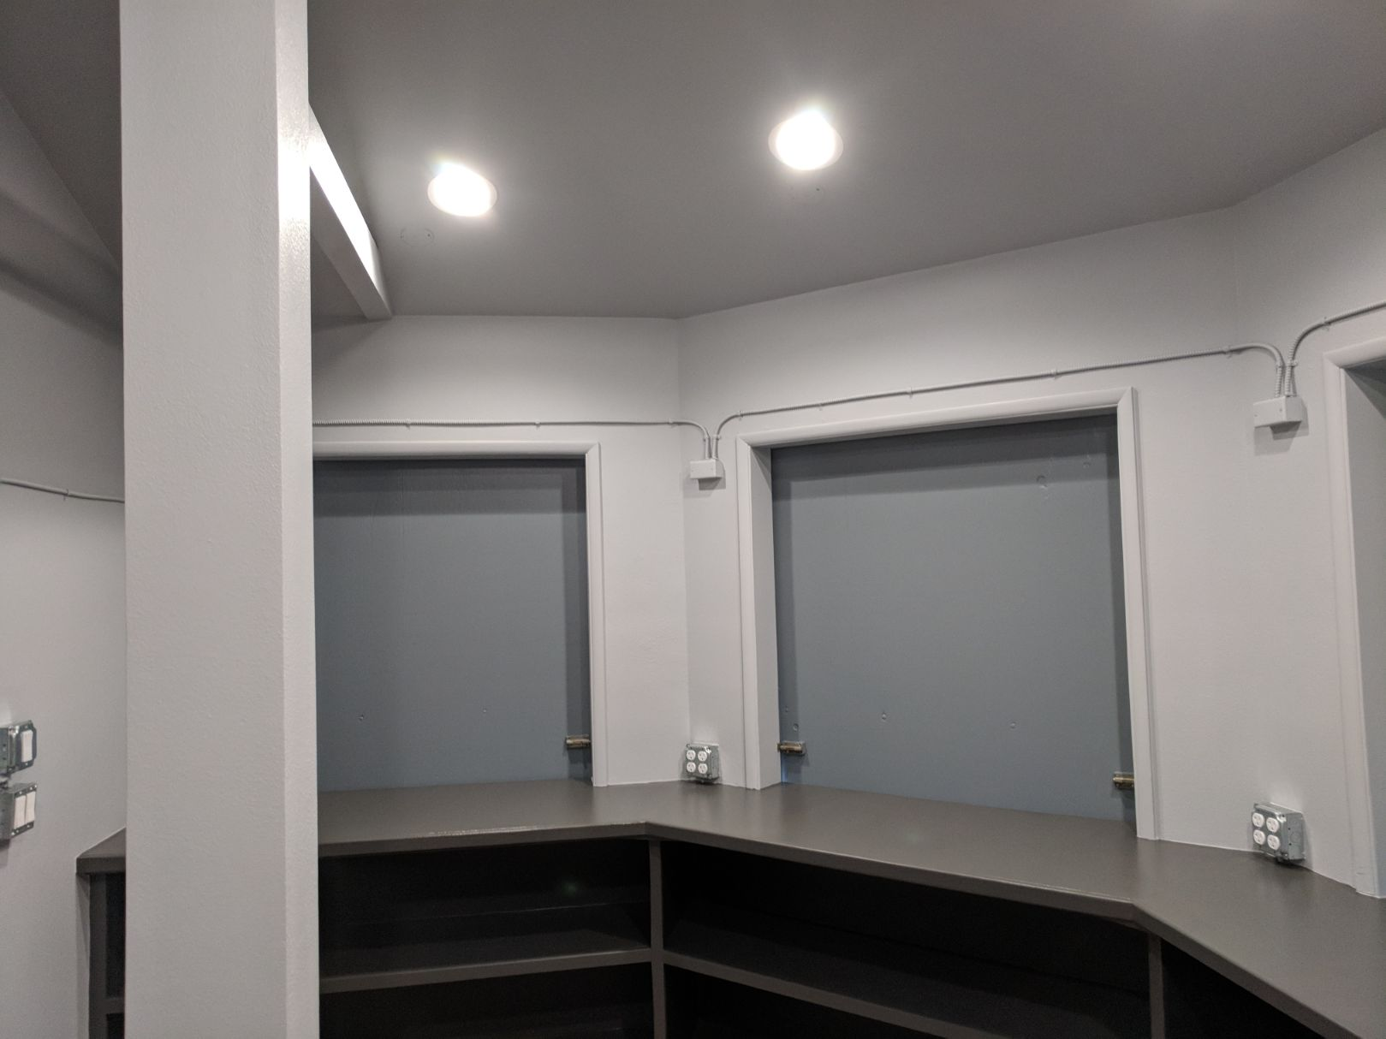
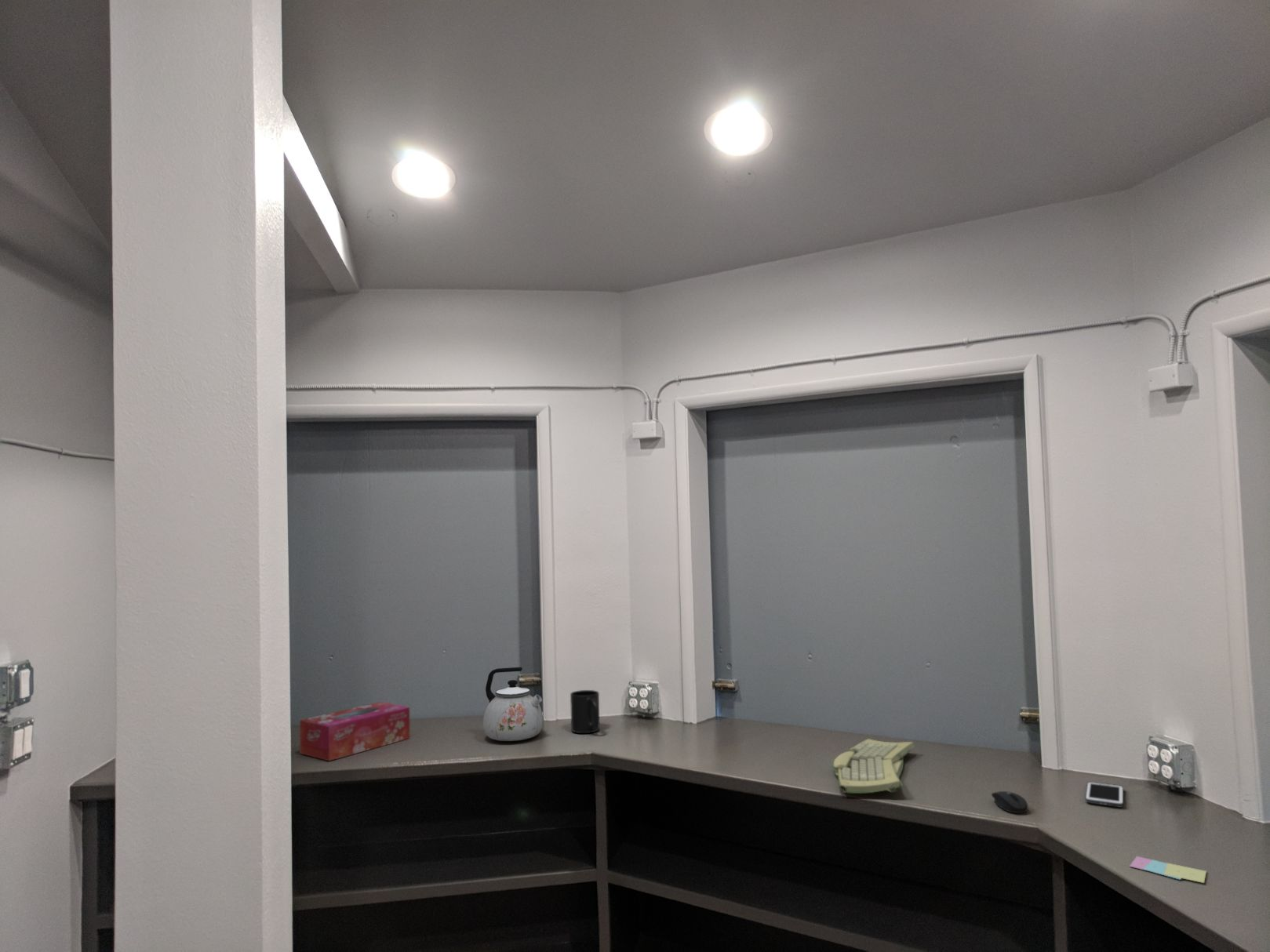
+ cell phone (1104, 794)
+ sticky notes (1168, 869)
+ computer keyboard (872, 764)
+ mouse (1010, 798)
+ tissue box (356, 729)
+ mug (587, 712)
+ kettle (513, 702)
